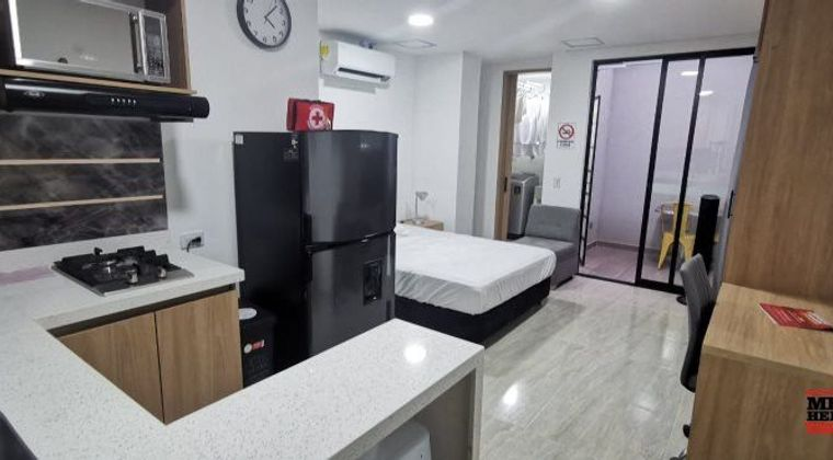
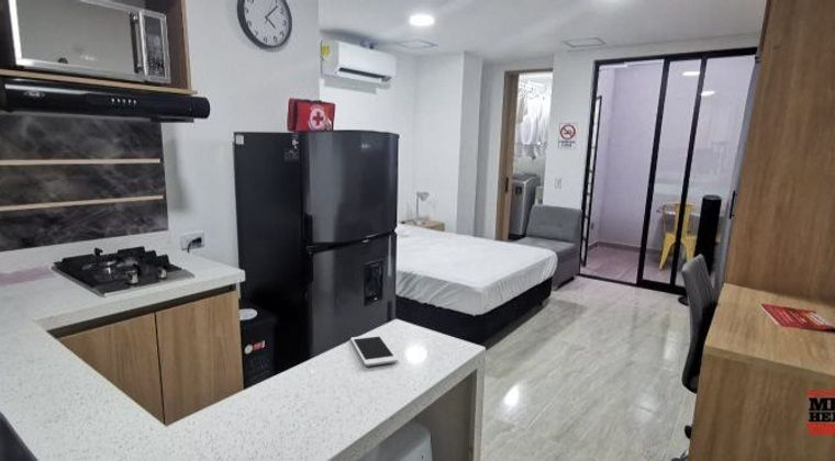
+ cell phone (372, 349)
